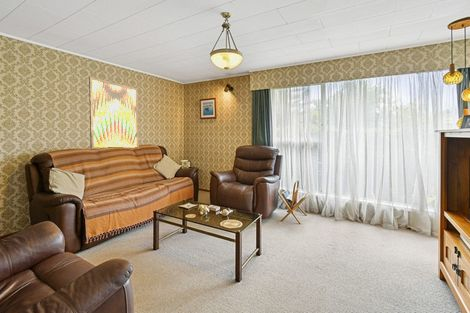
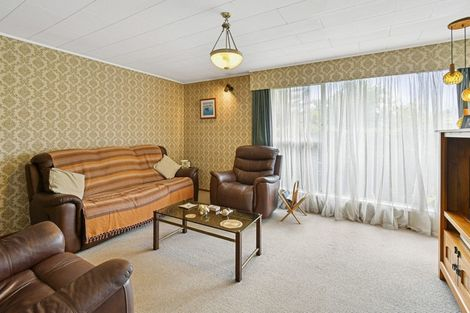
- wall art (115, 116)
